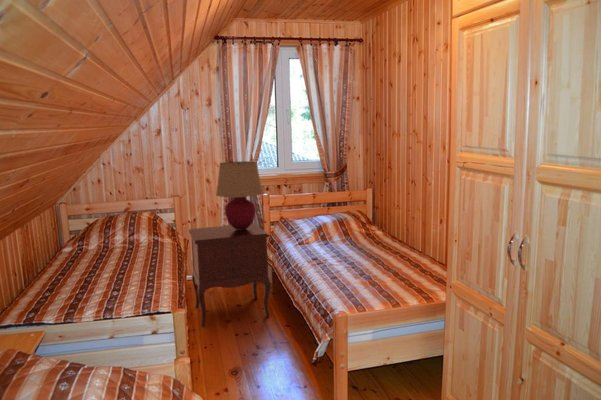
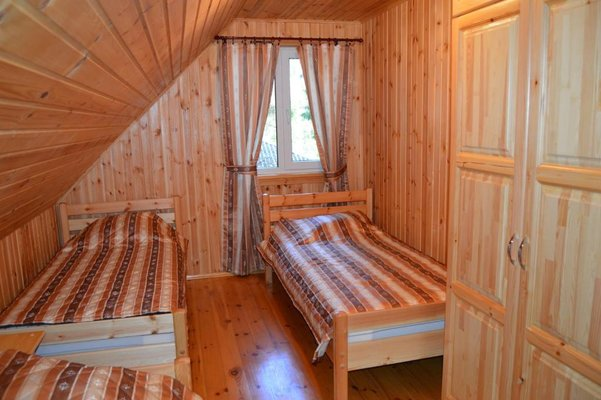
- nightstand (229, 271)
- table lamp (239, 195)
